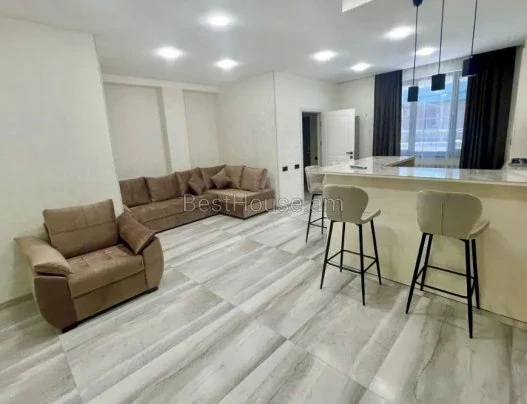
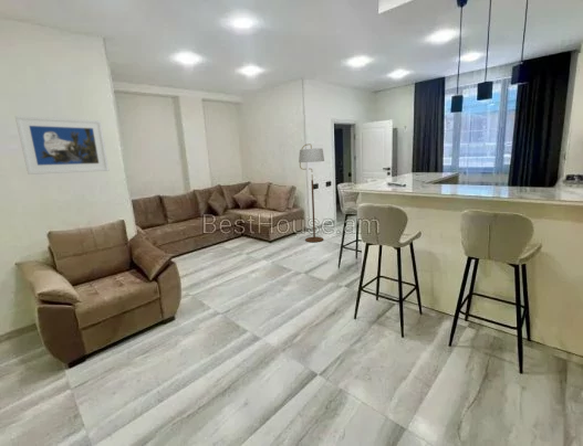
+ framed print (66, 146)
+ floor lamp (312, 193)
